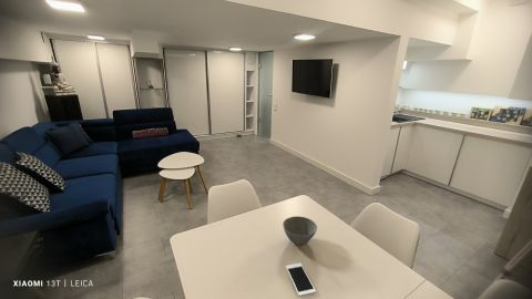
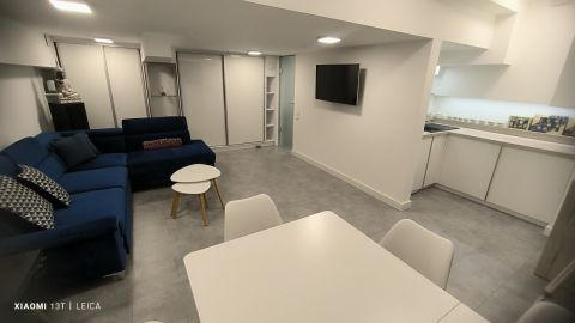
- cell phone (299, 278)
- bowl (299, 233)
